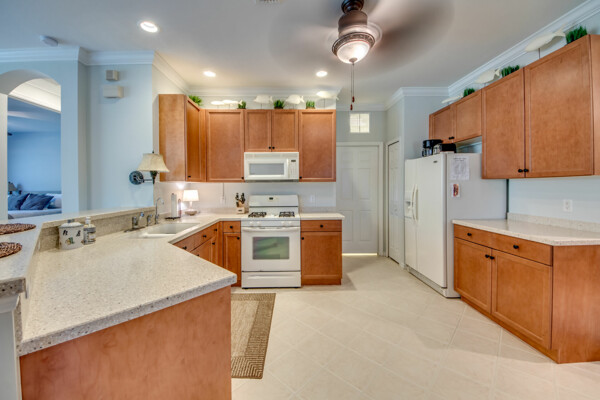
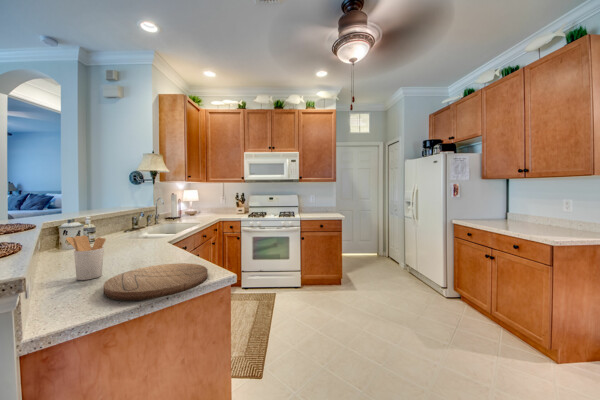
+ utensil holder (85, 255)
+ cutting board (160, 278)
